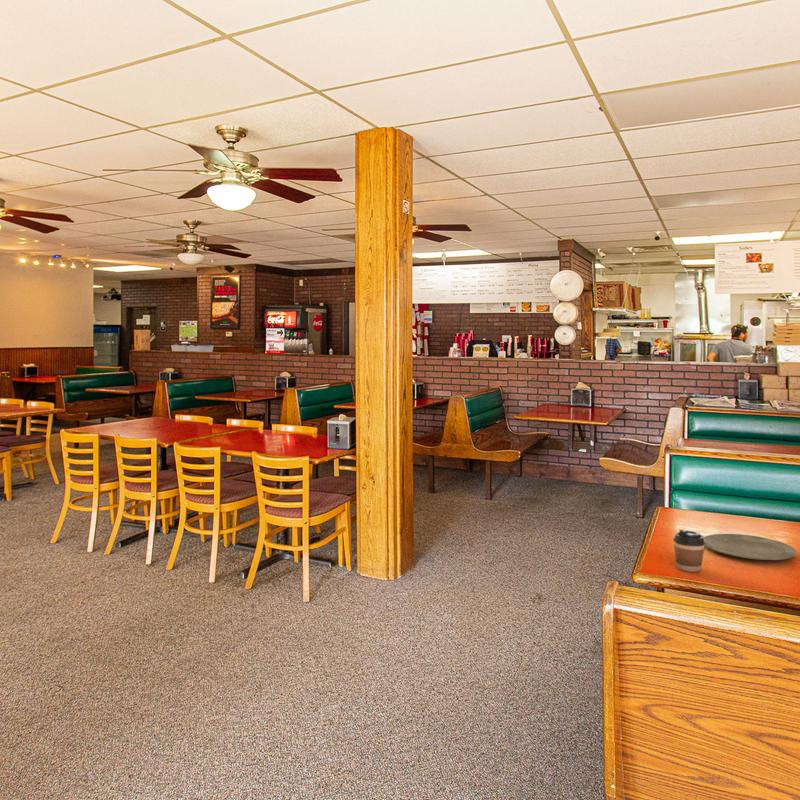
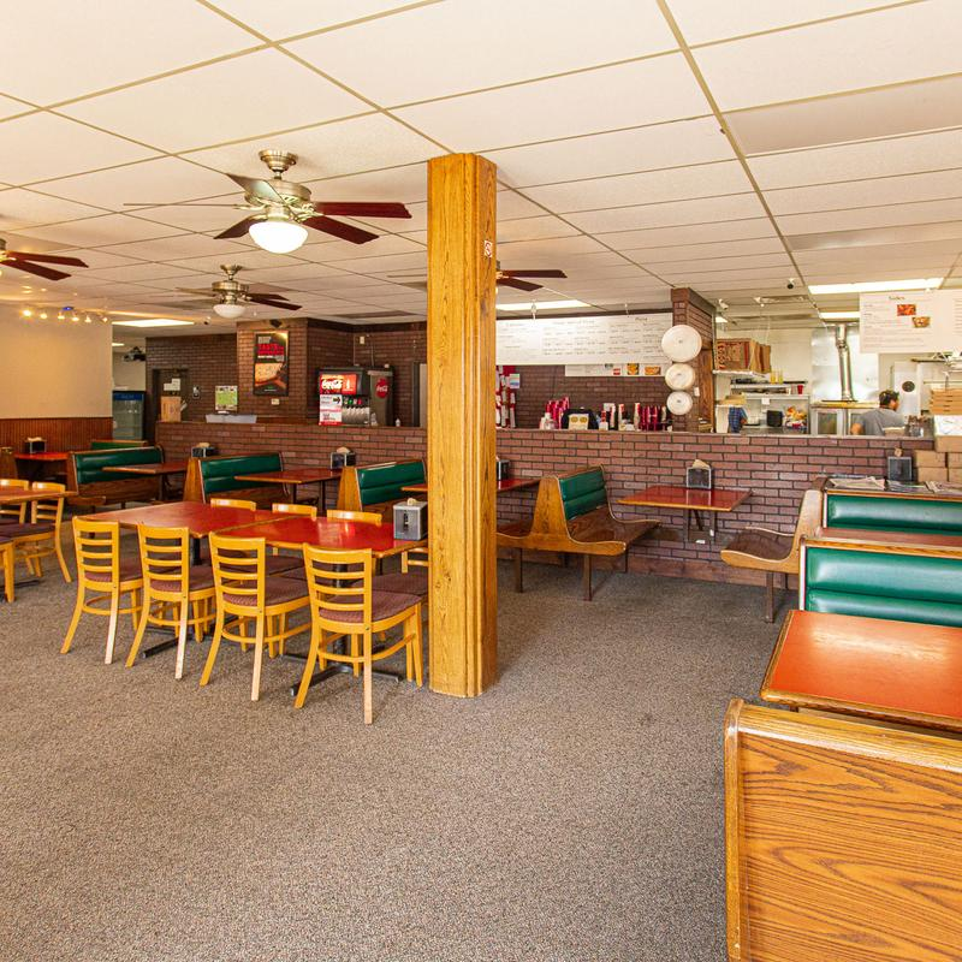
- plate (747, 547)
- coffee cup (689, 549)
